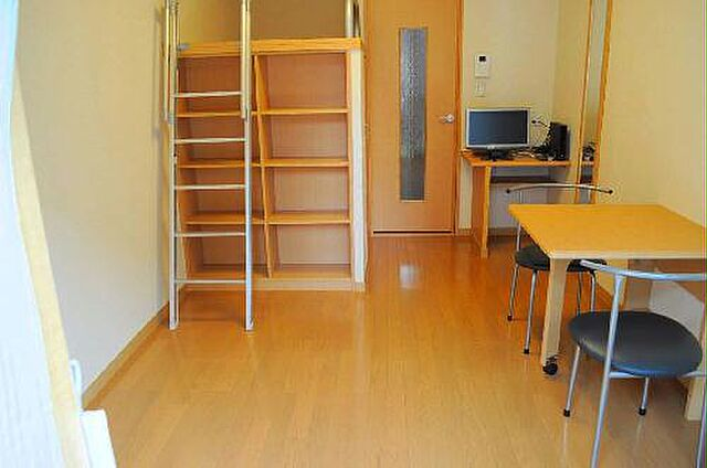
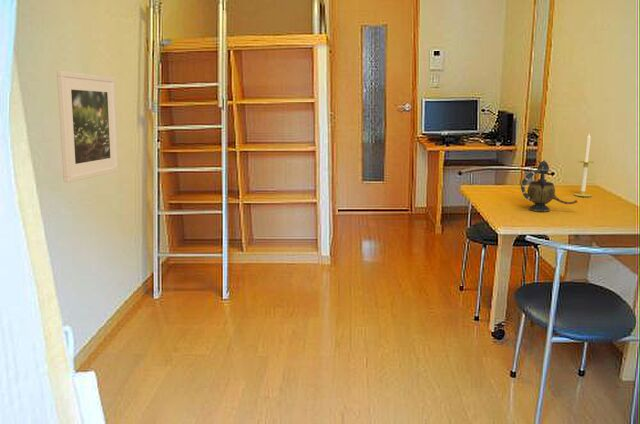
+ candle (585, 164)
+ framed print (91, 126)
+ teapot (549, 185)
